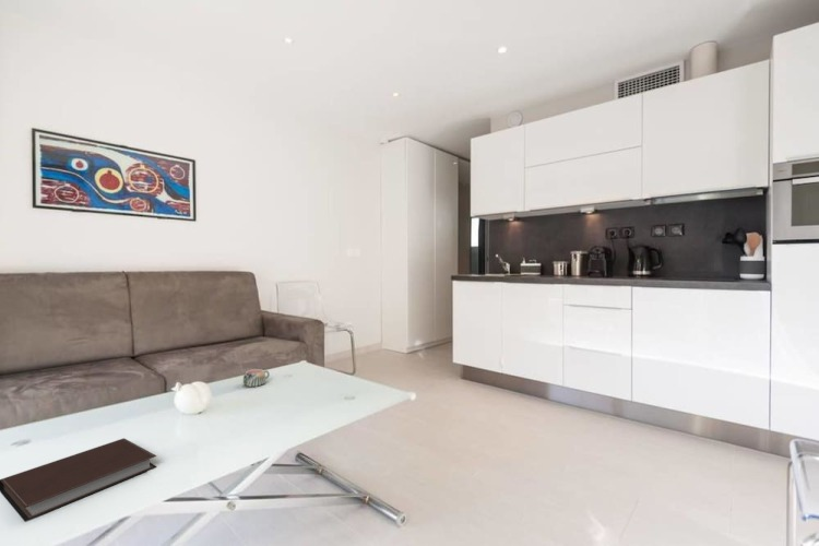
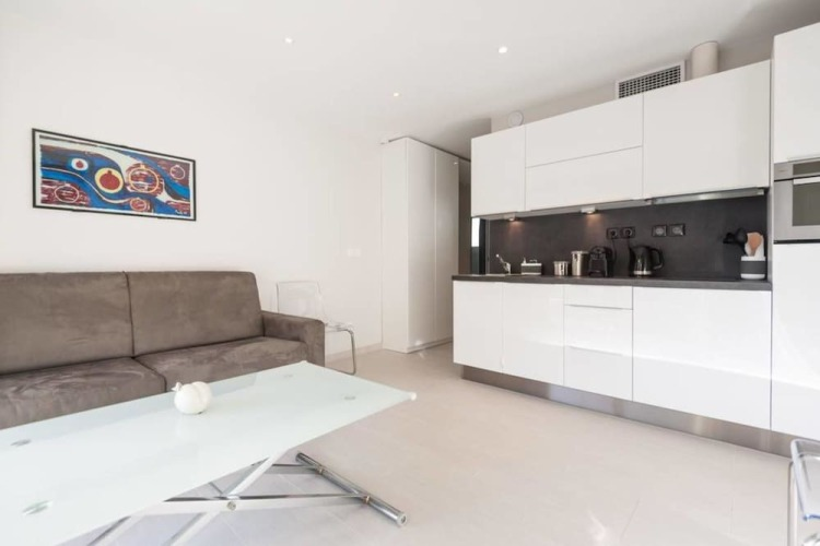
- mug (257, 377)
- notebook (82, 472)
